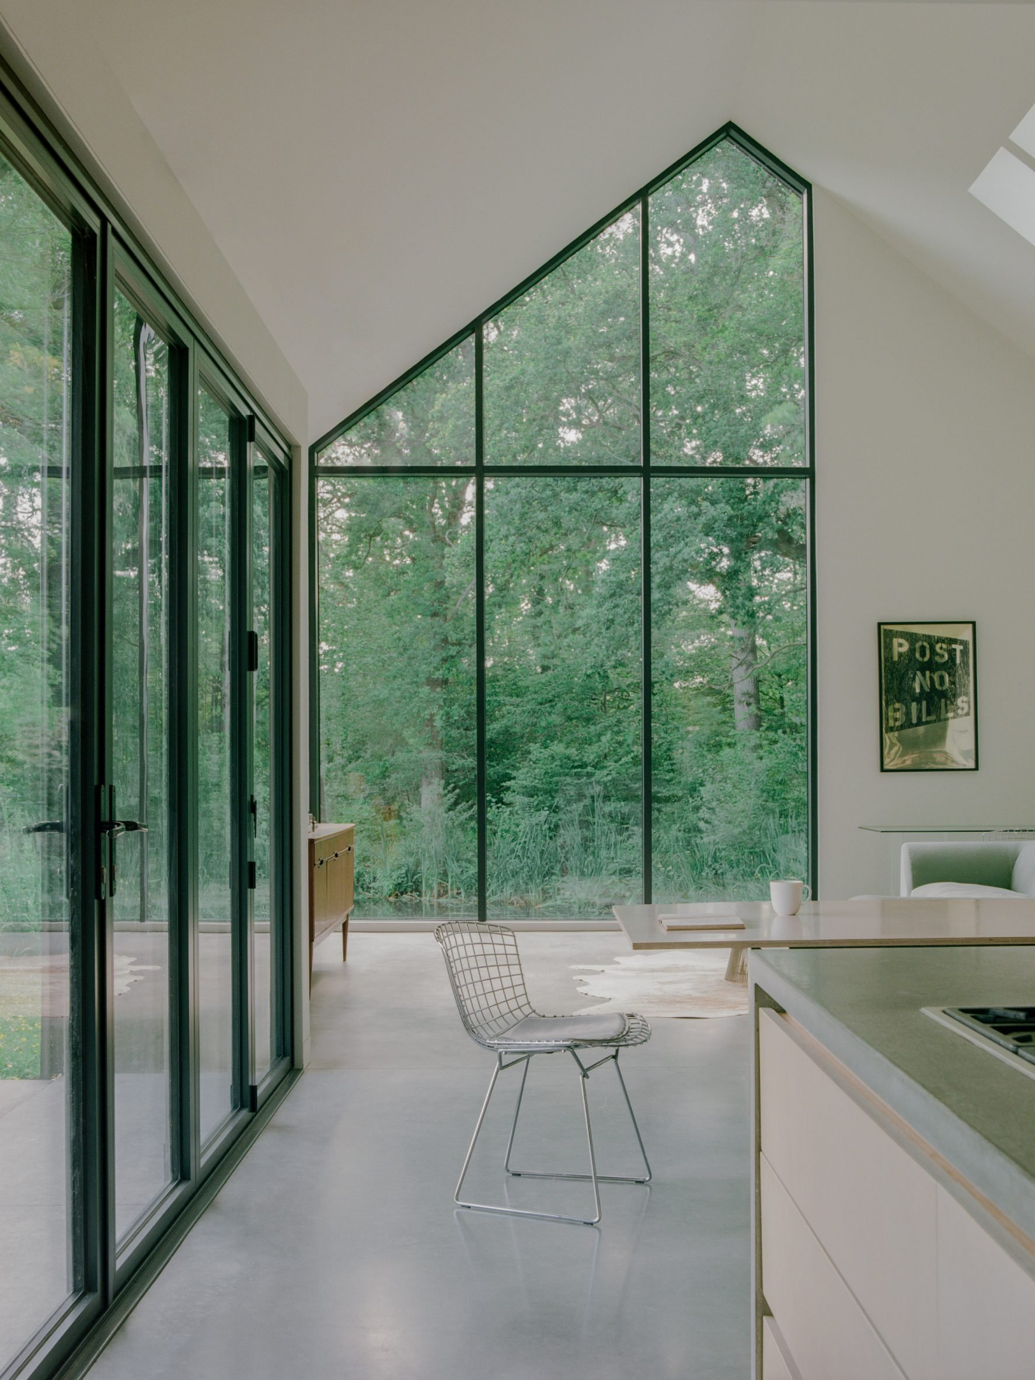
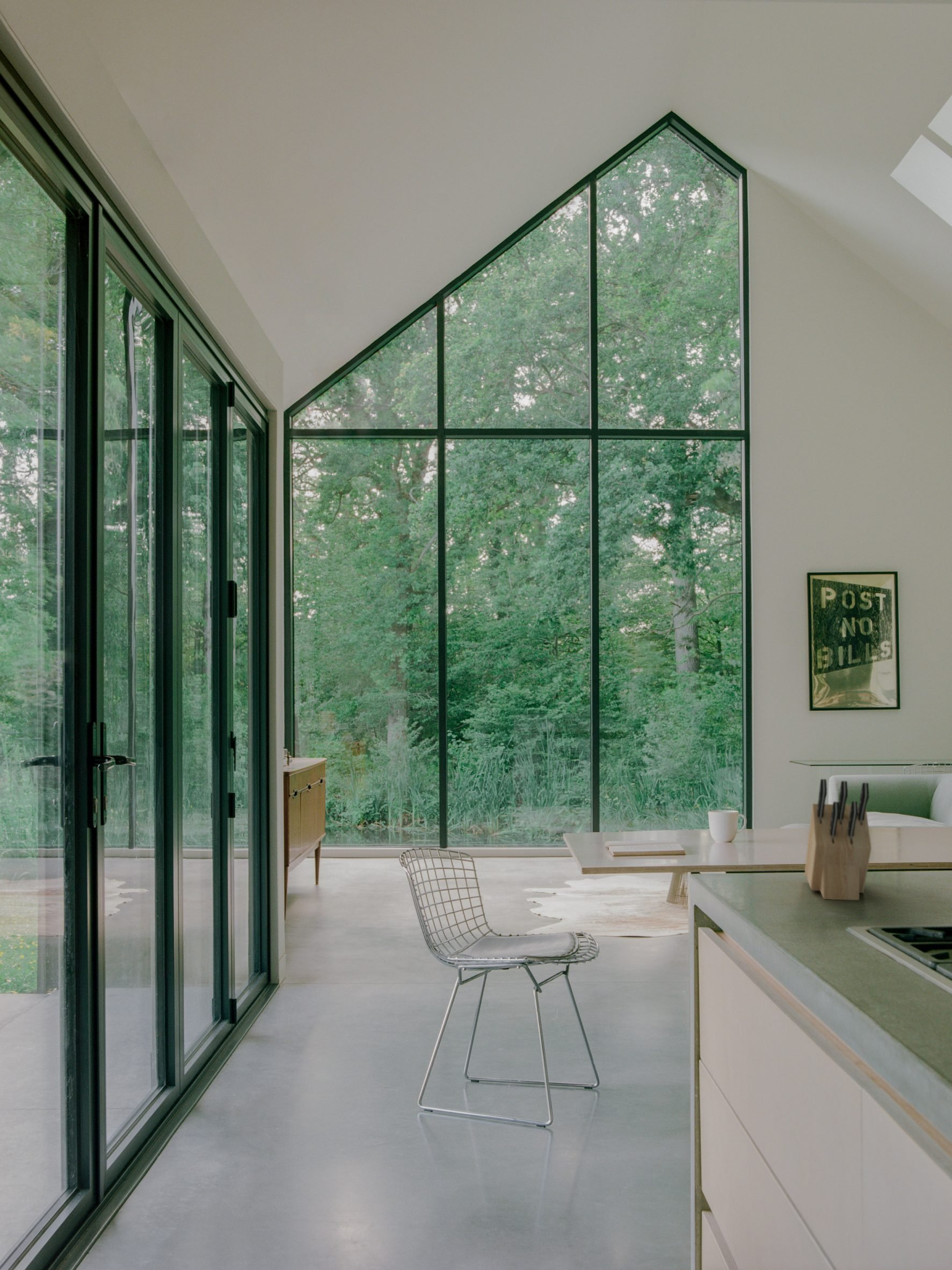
+ knife block (837, 832)
